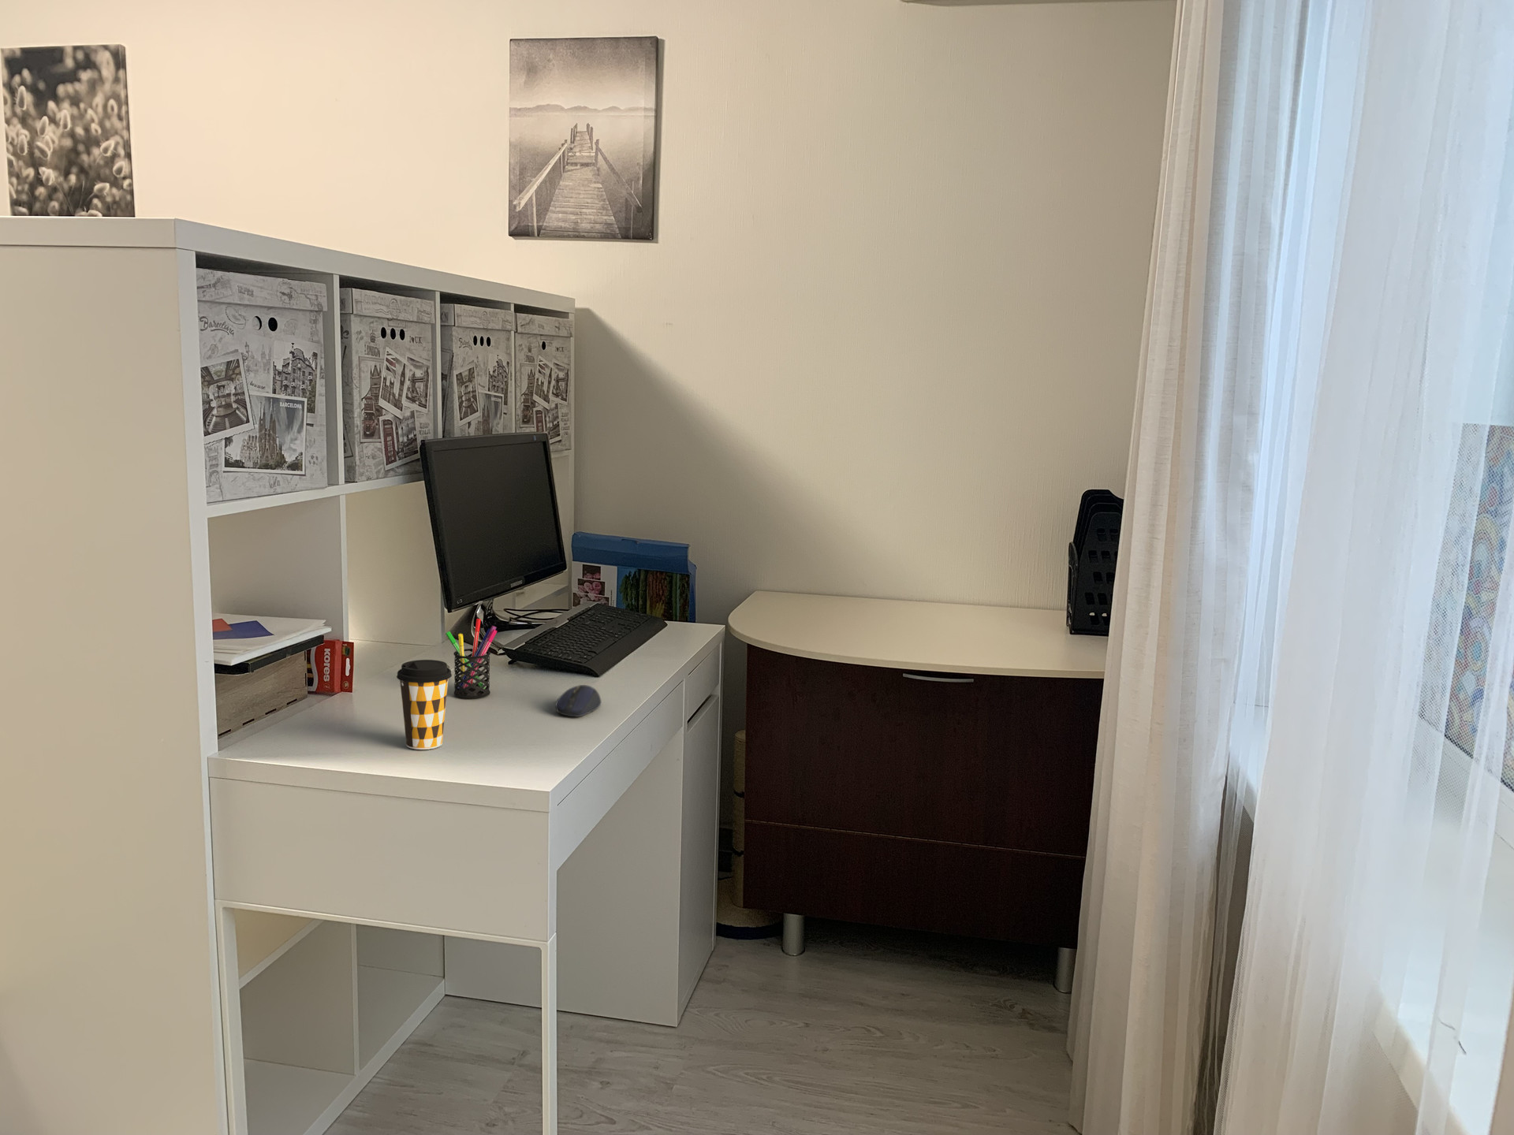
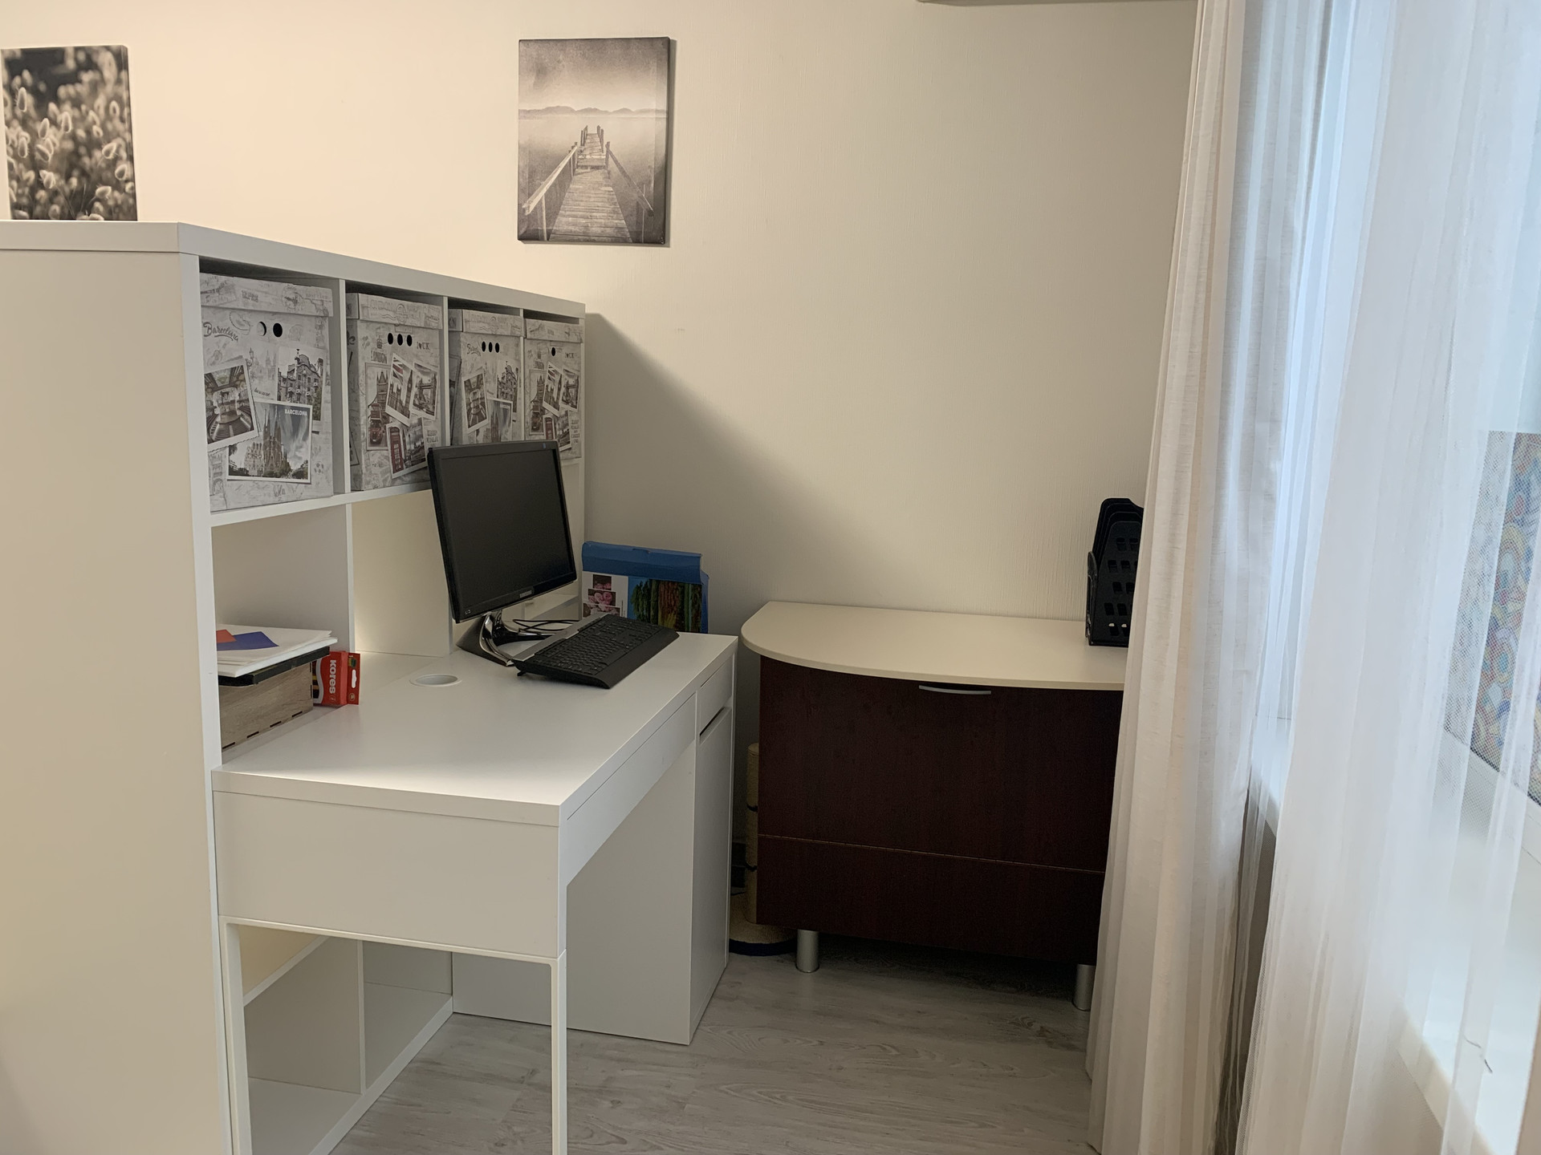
- pen holder (469, 657)
- computer mouse (578, 697)
- coffee cup (424, 705)
